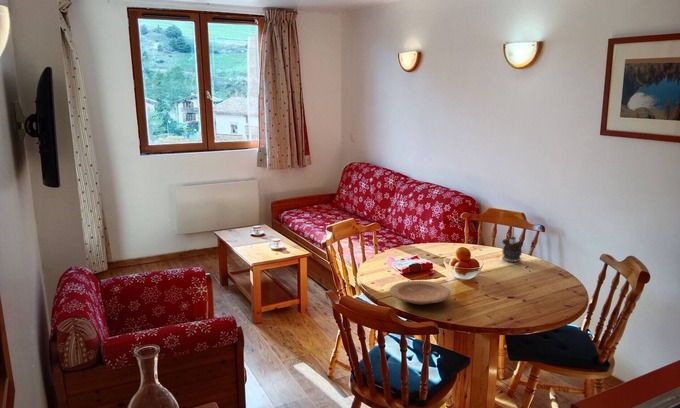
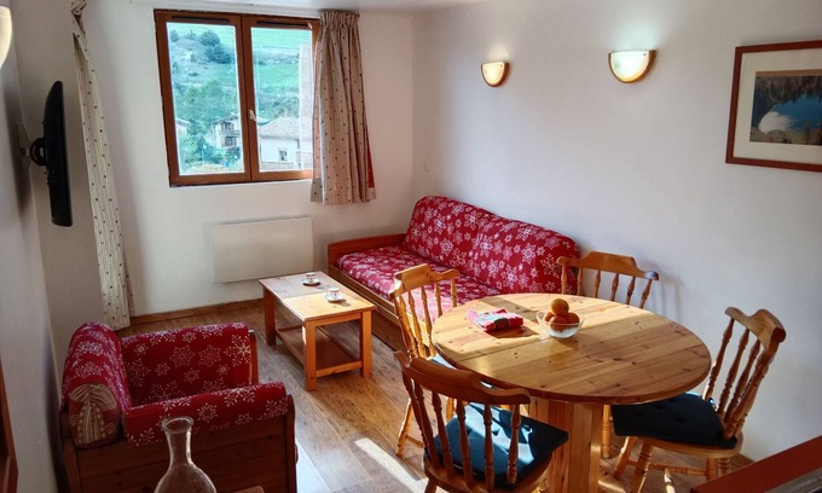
- candle (512, 243)
- plate (419, 295)
